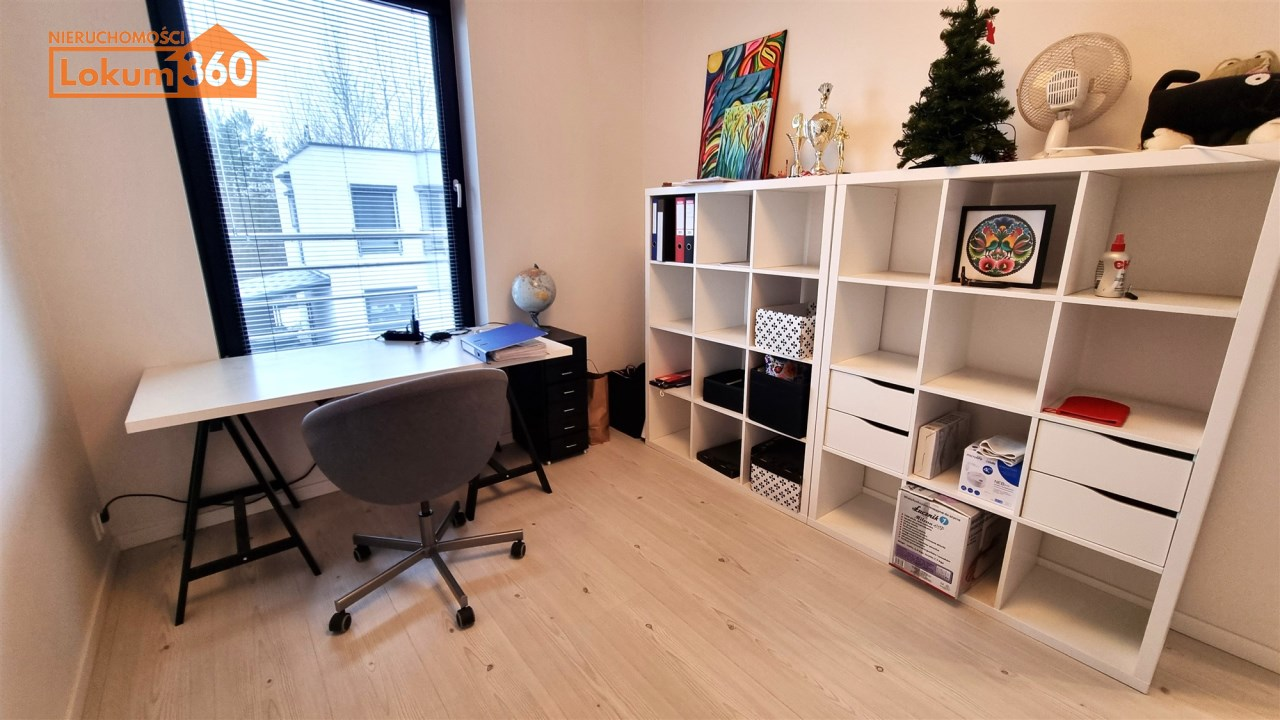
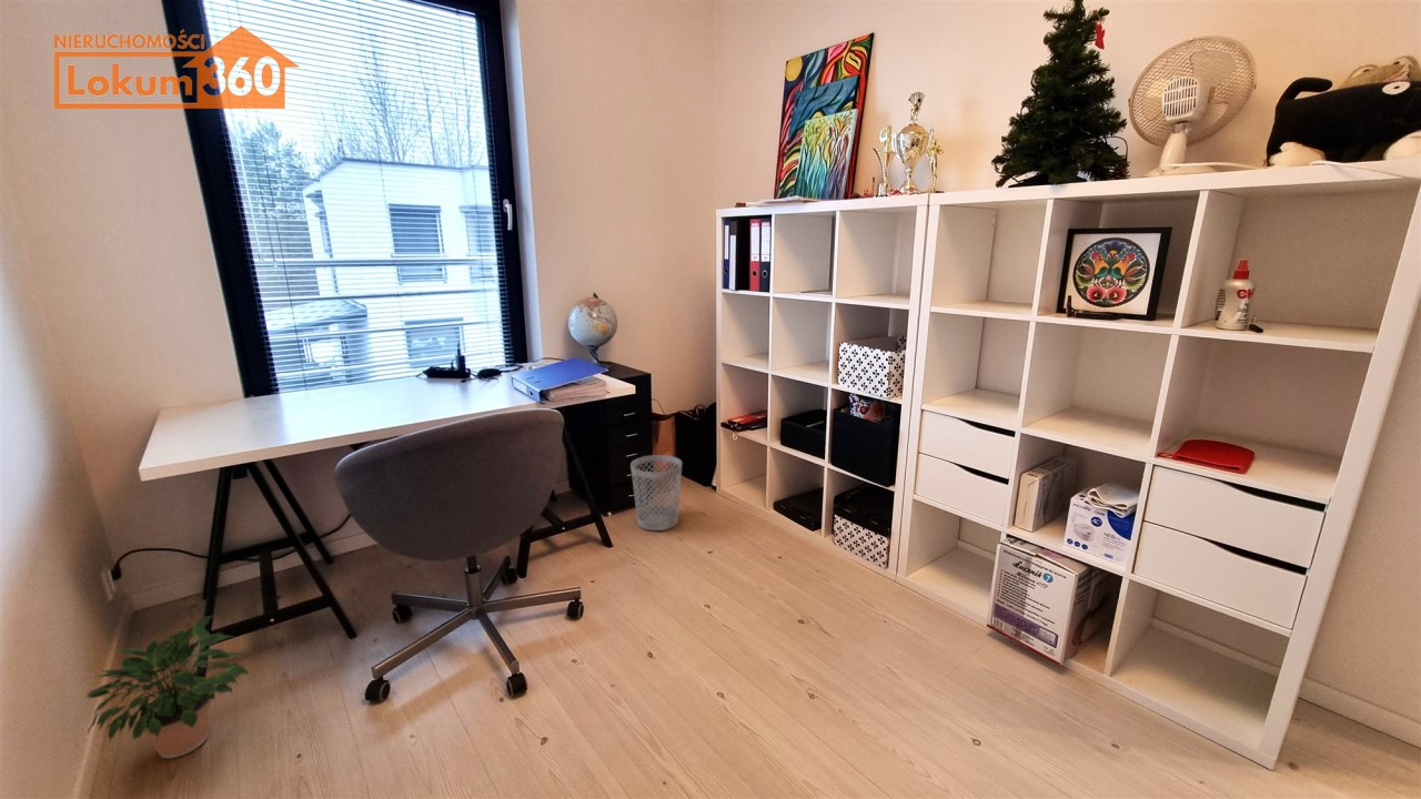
+ wastebasket (656, 493)
+ potted plant (171, 681)
